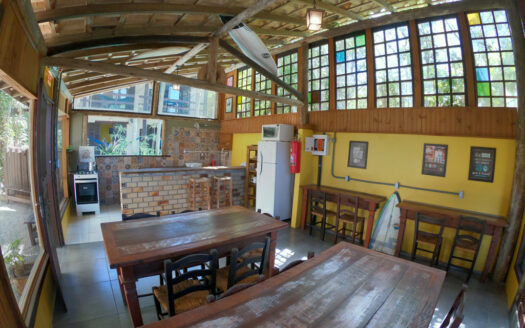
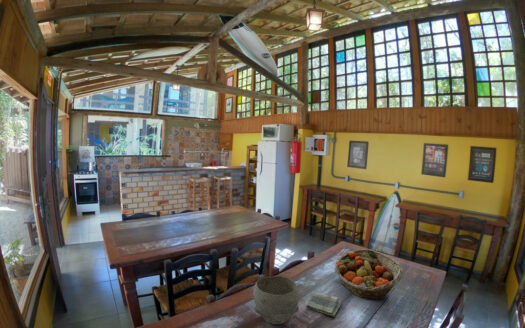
+ fruit basket (366, 272)
+ bowl (276, 301)
+ dish towel (324, 303)
